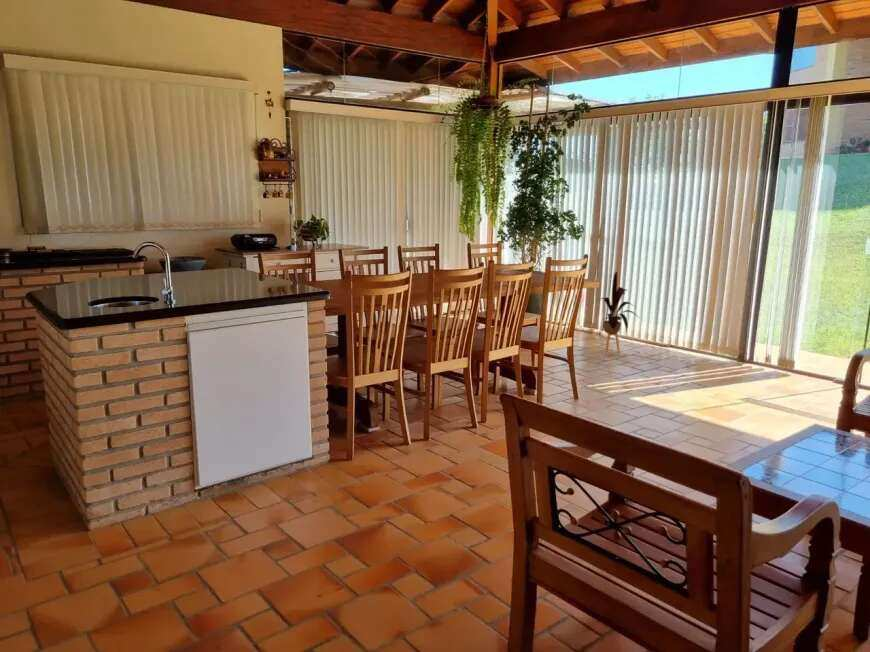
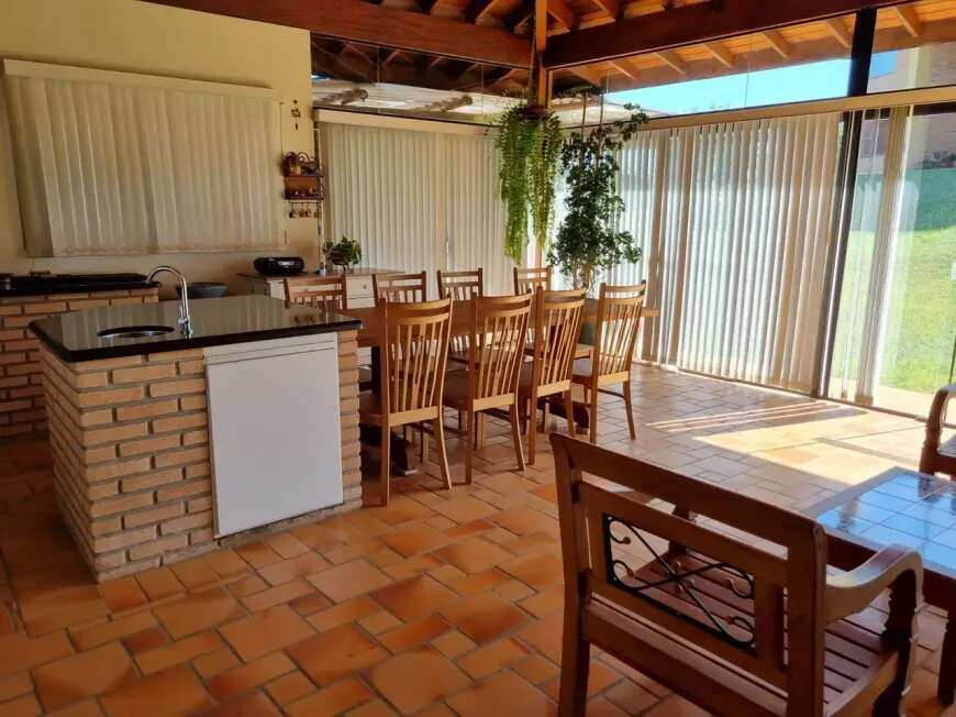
- house plant (617, 312)
